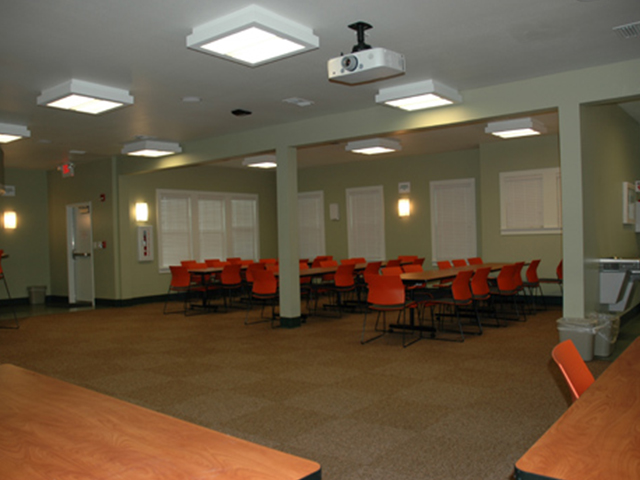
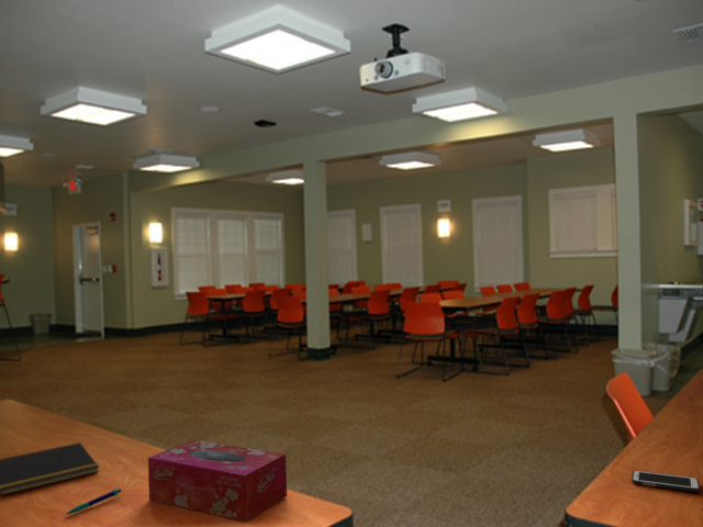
+ tissue box (216, 476)
+ cell phone (665, 481)
+ notepad (44, 467)
+ pen (93, 501)
